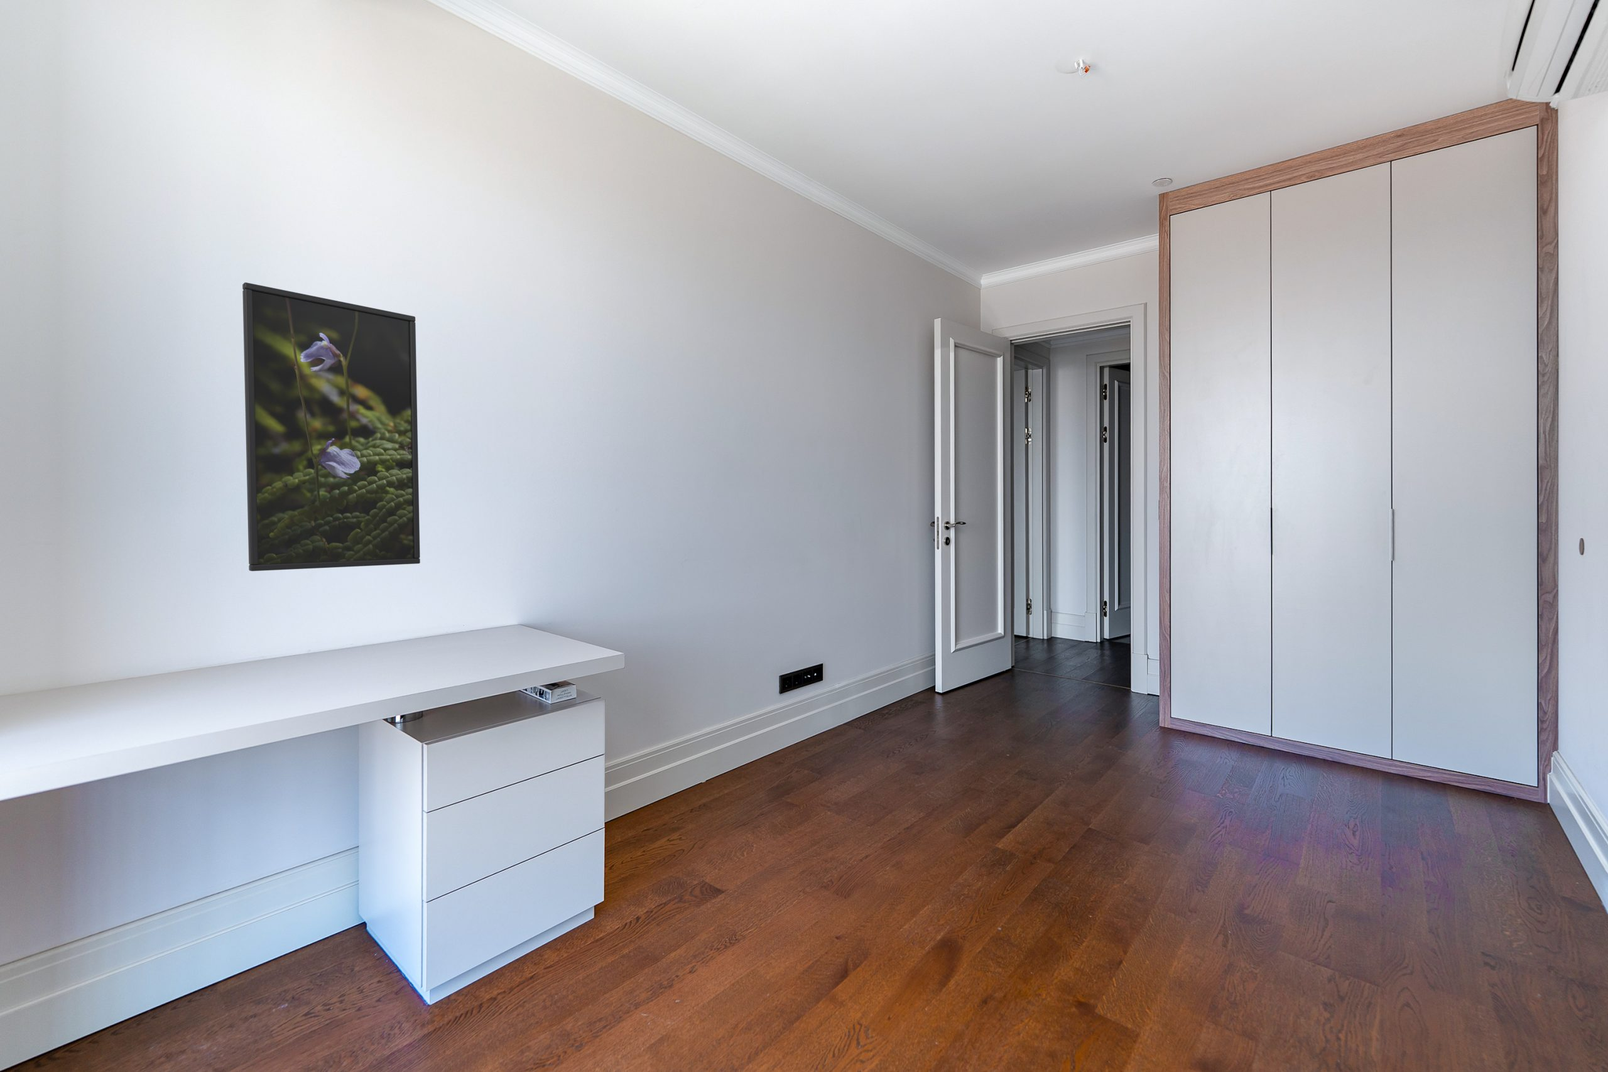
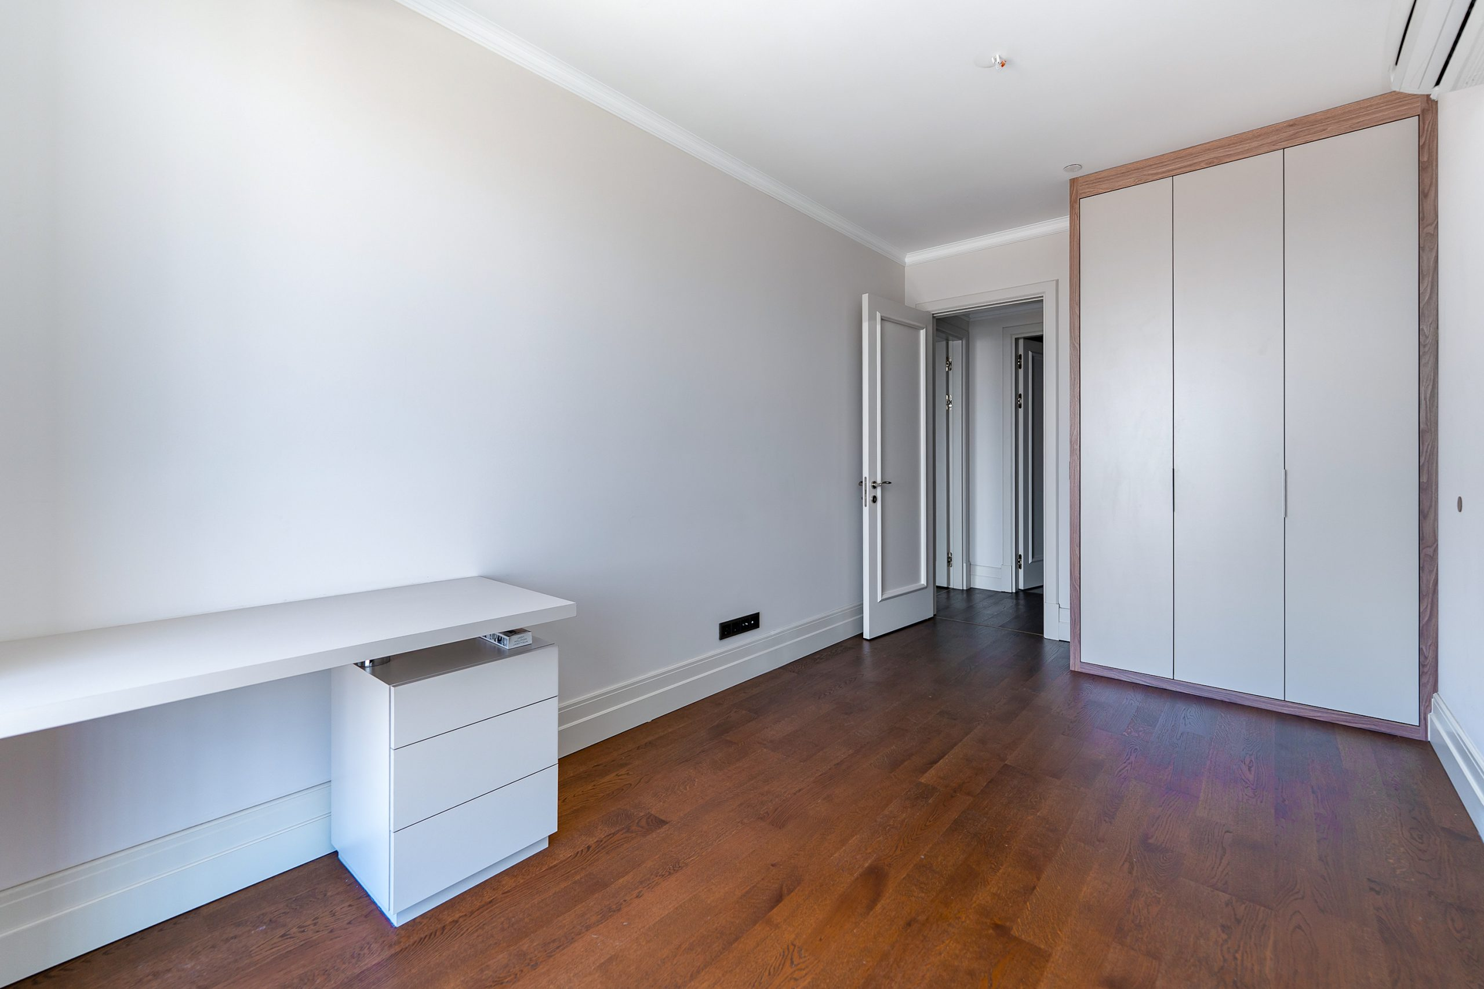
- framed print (337, 434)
